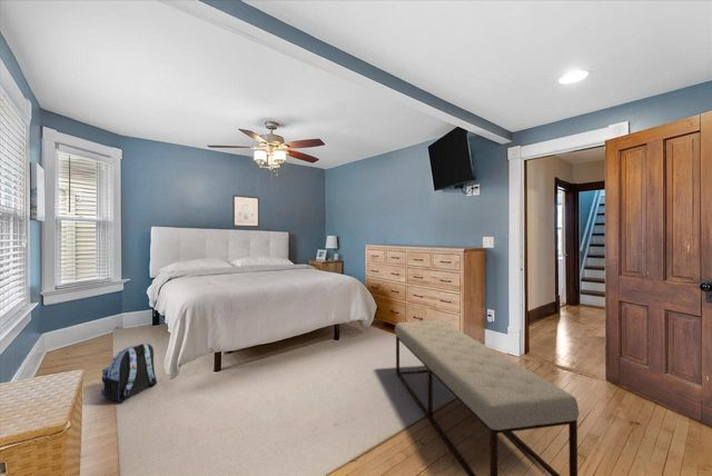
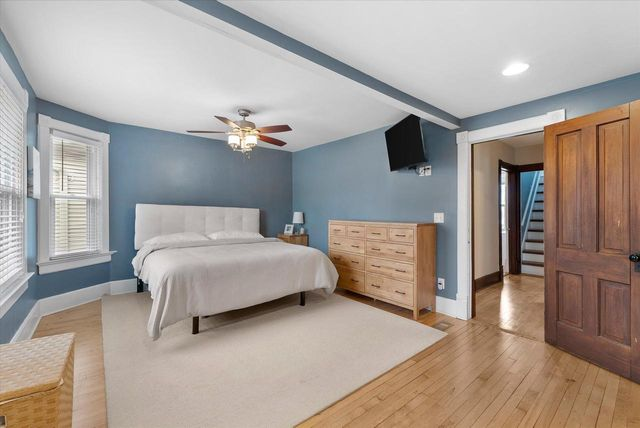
- wall art (246, 211)
- bench (458, 381)
- backpack (129, 368)
